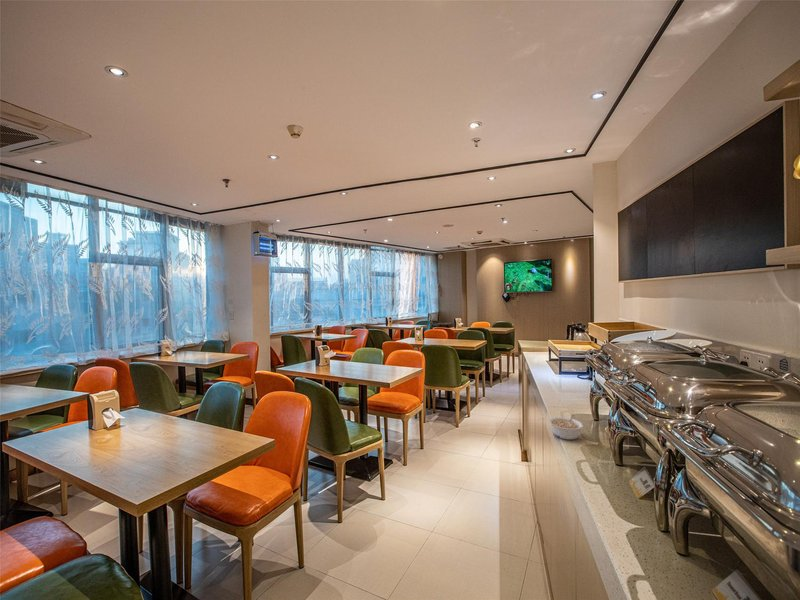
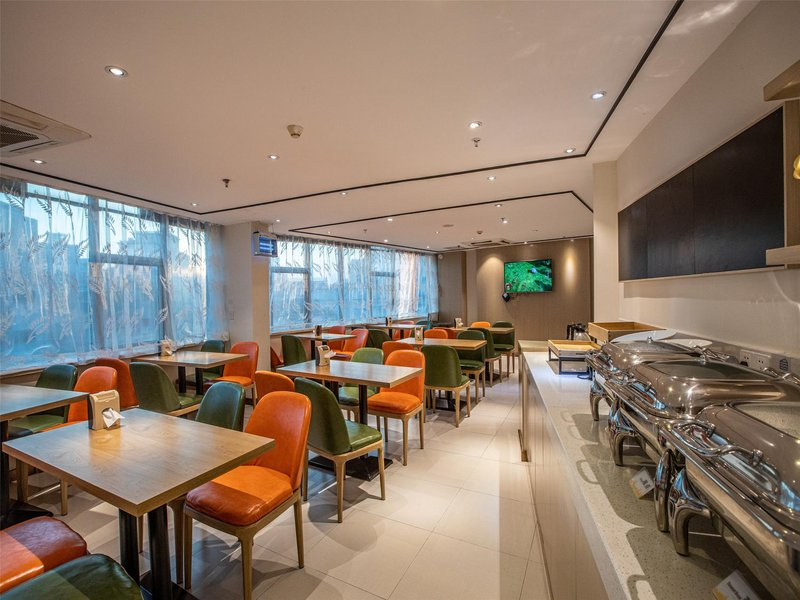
- legume (565, 427)
